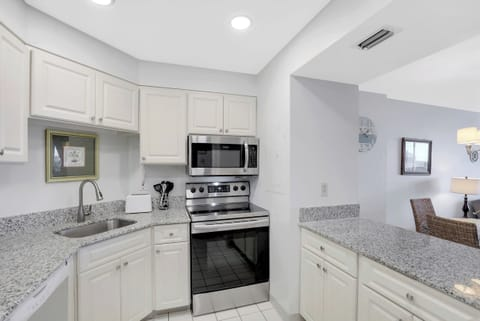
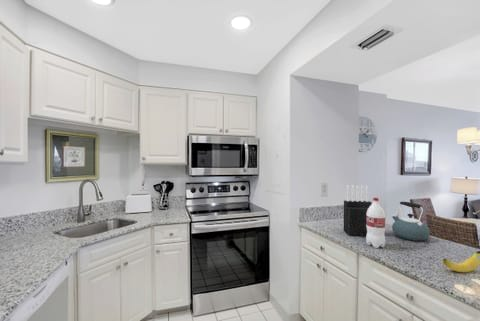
+ knife block (359, 210)
+ bottle (375, 221)
+ banana (462, 262)
+ kettle (407, 219)
